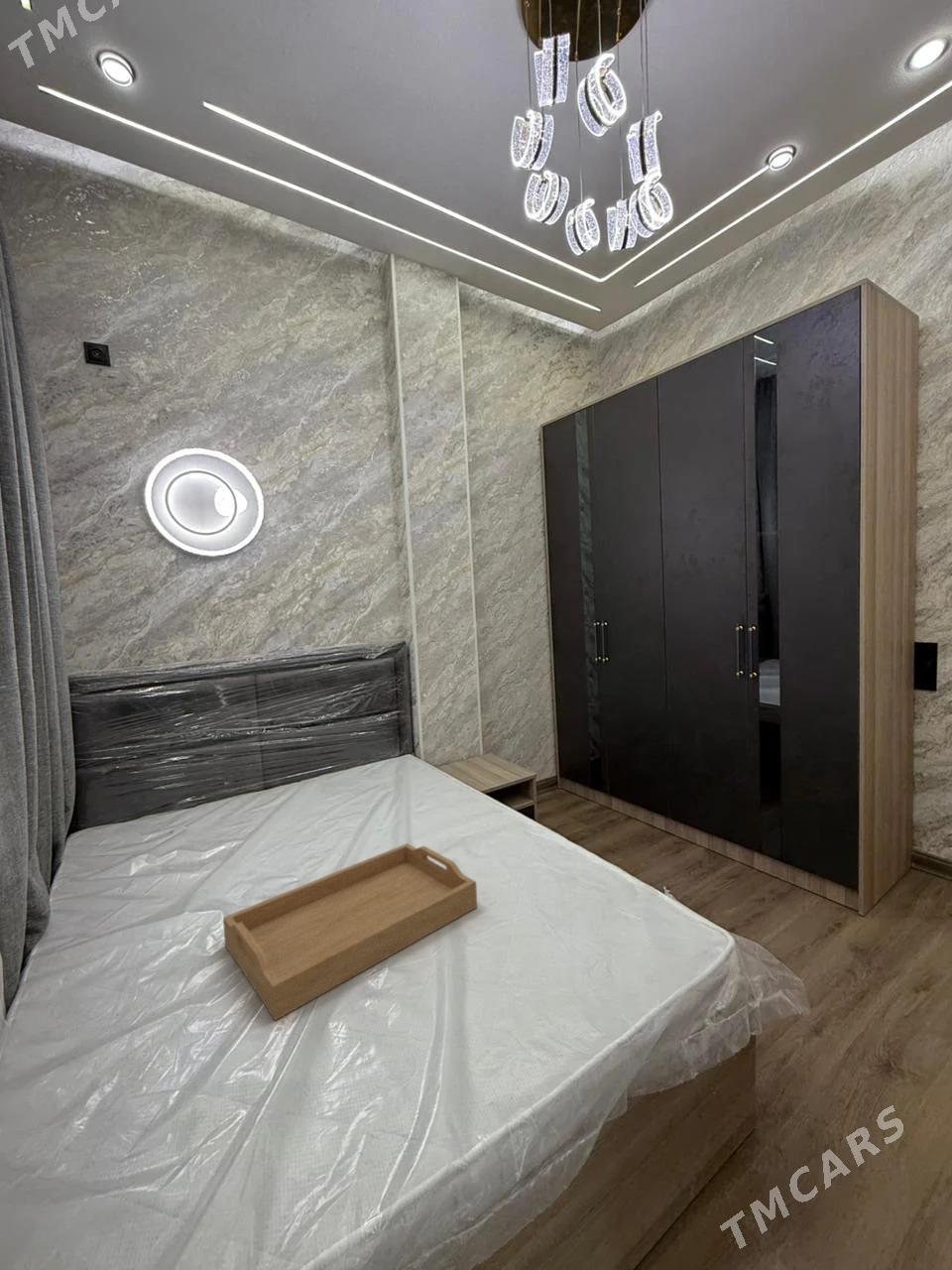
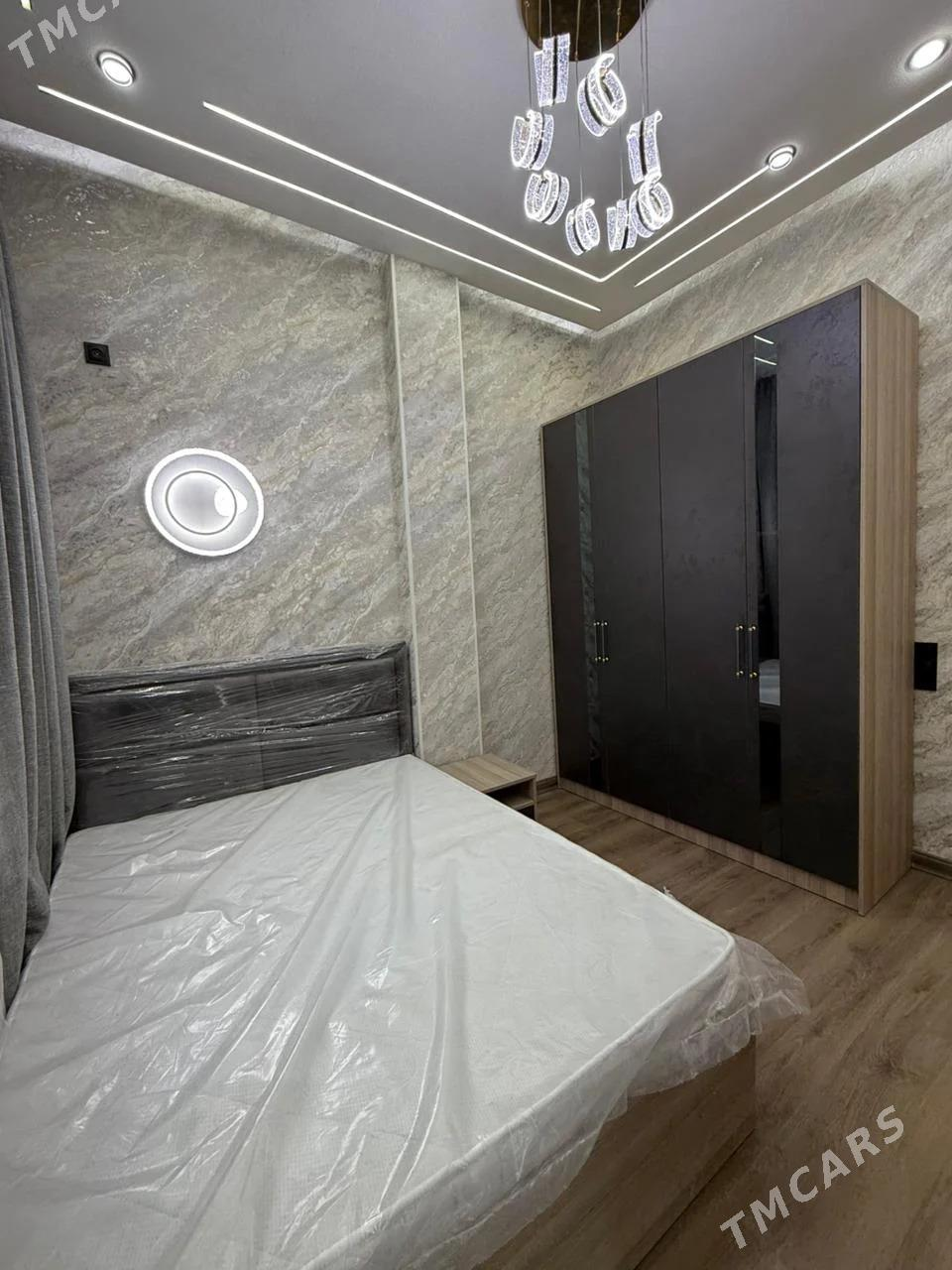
- serving tray (355, 908)
